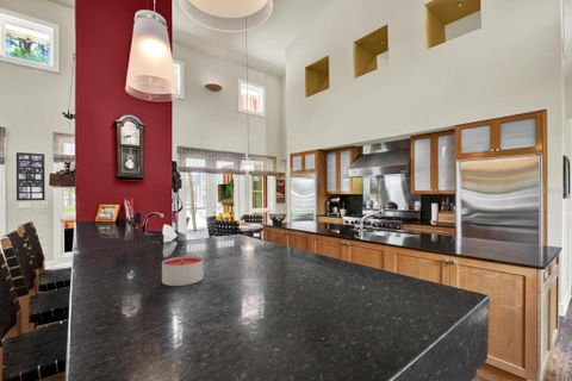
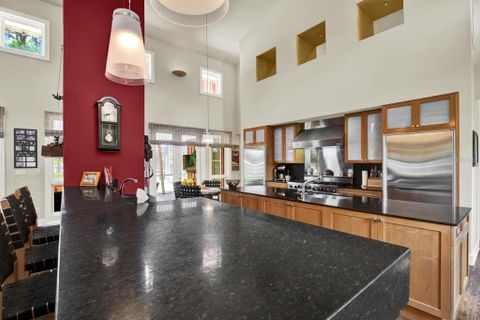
- candle (182, 269)
